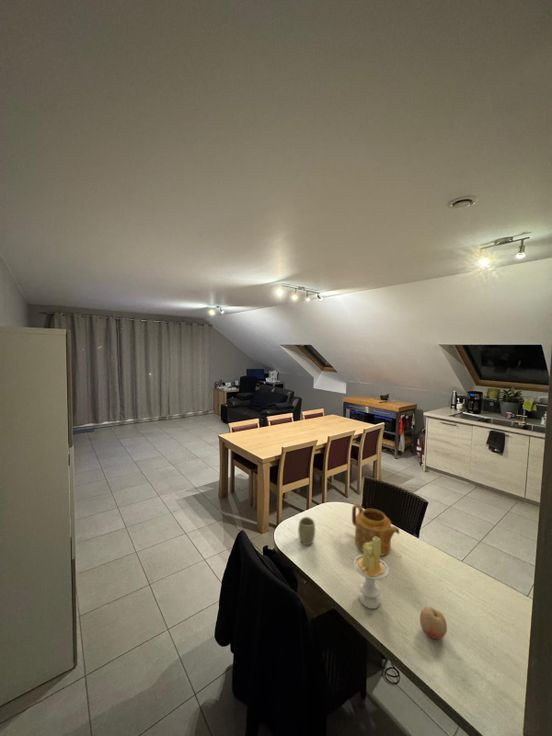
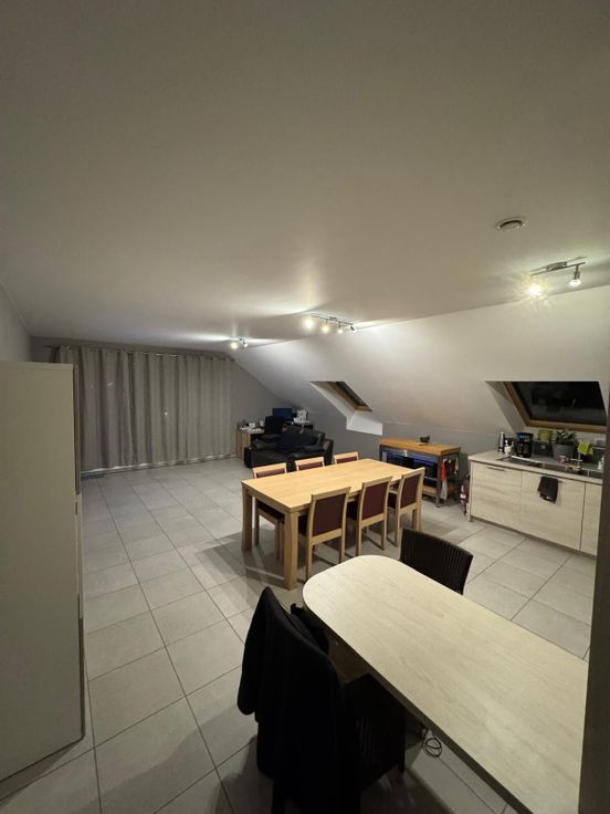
- fruit (433, 622)
- cup (306, 531)
- candle (370, 568)
- teapot (374, 530)
